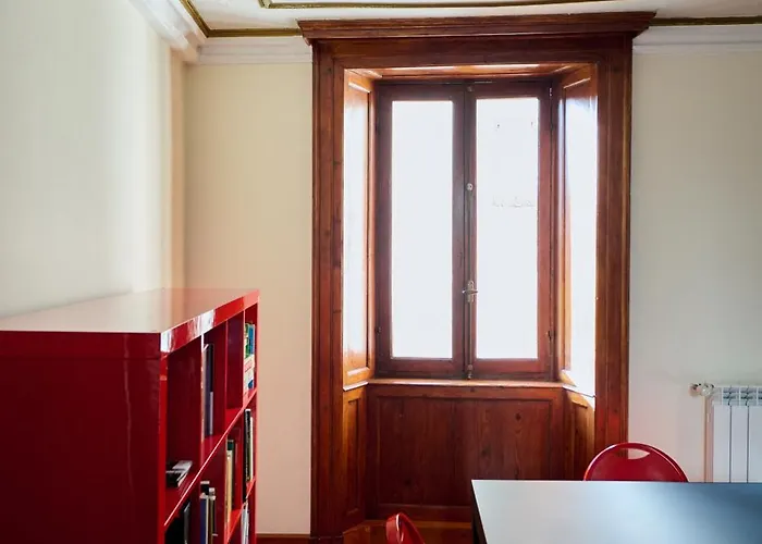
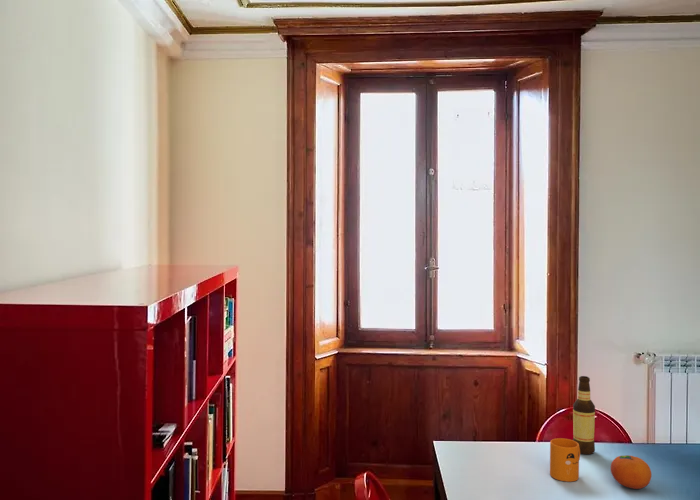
+ fruit (630, 471)
+ bottle (583, 414)
+ mug (567, 458)
